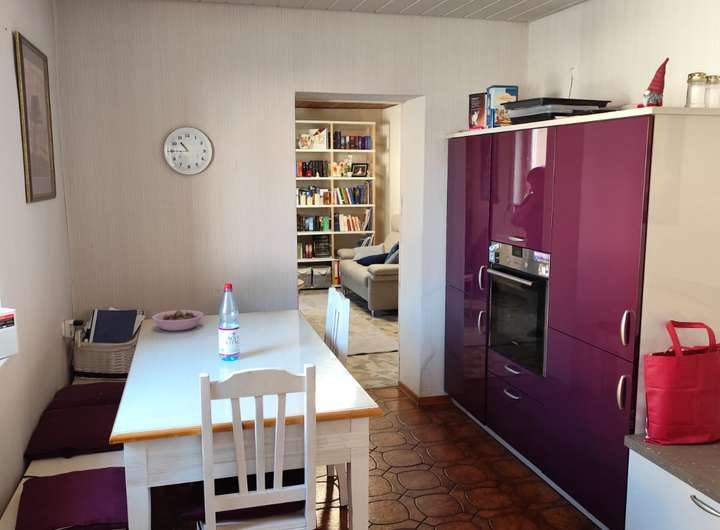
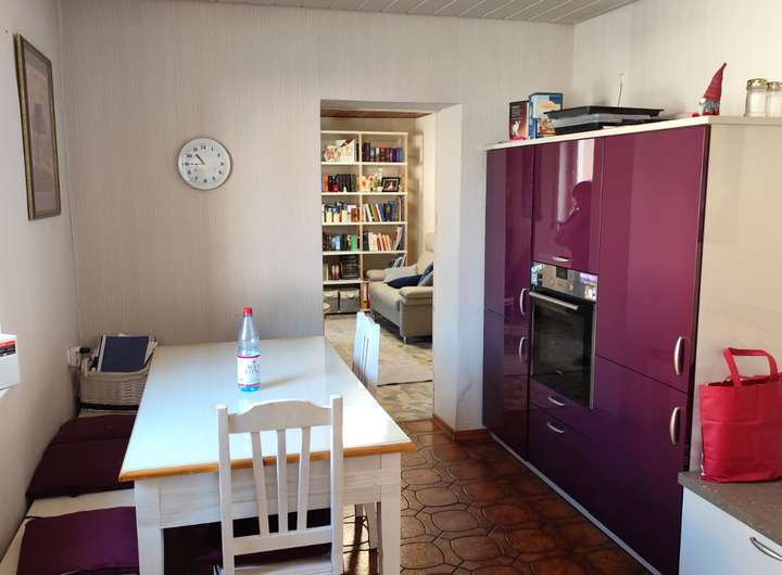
- bowl (178, 319)
